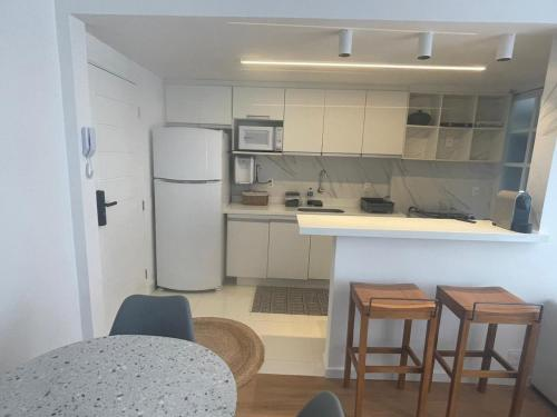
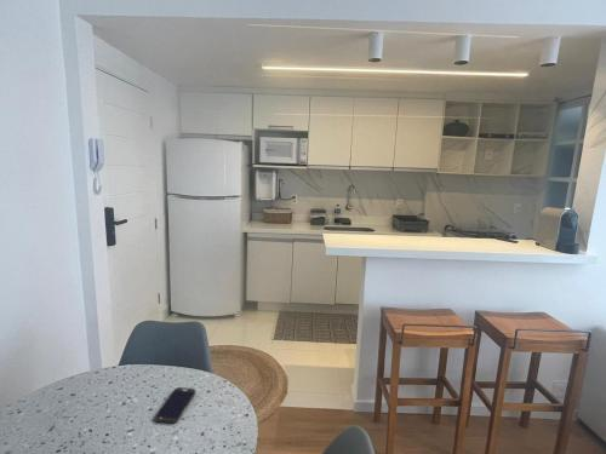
+ smartphone (176, 403)
